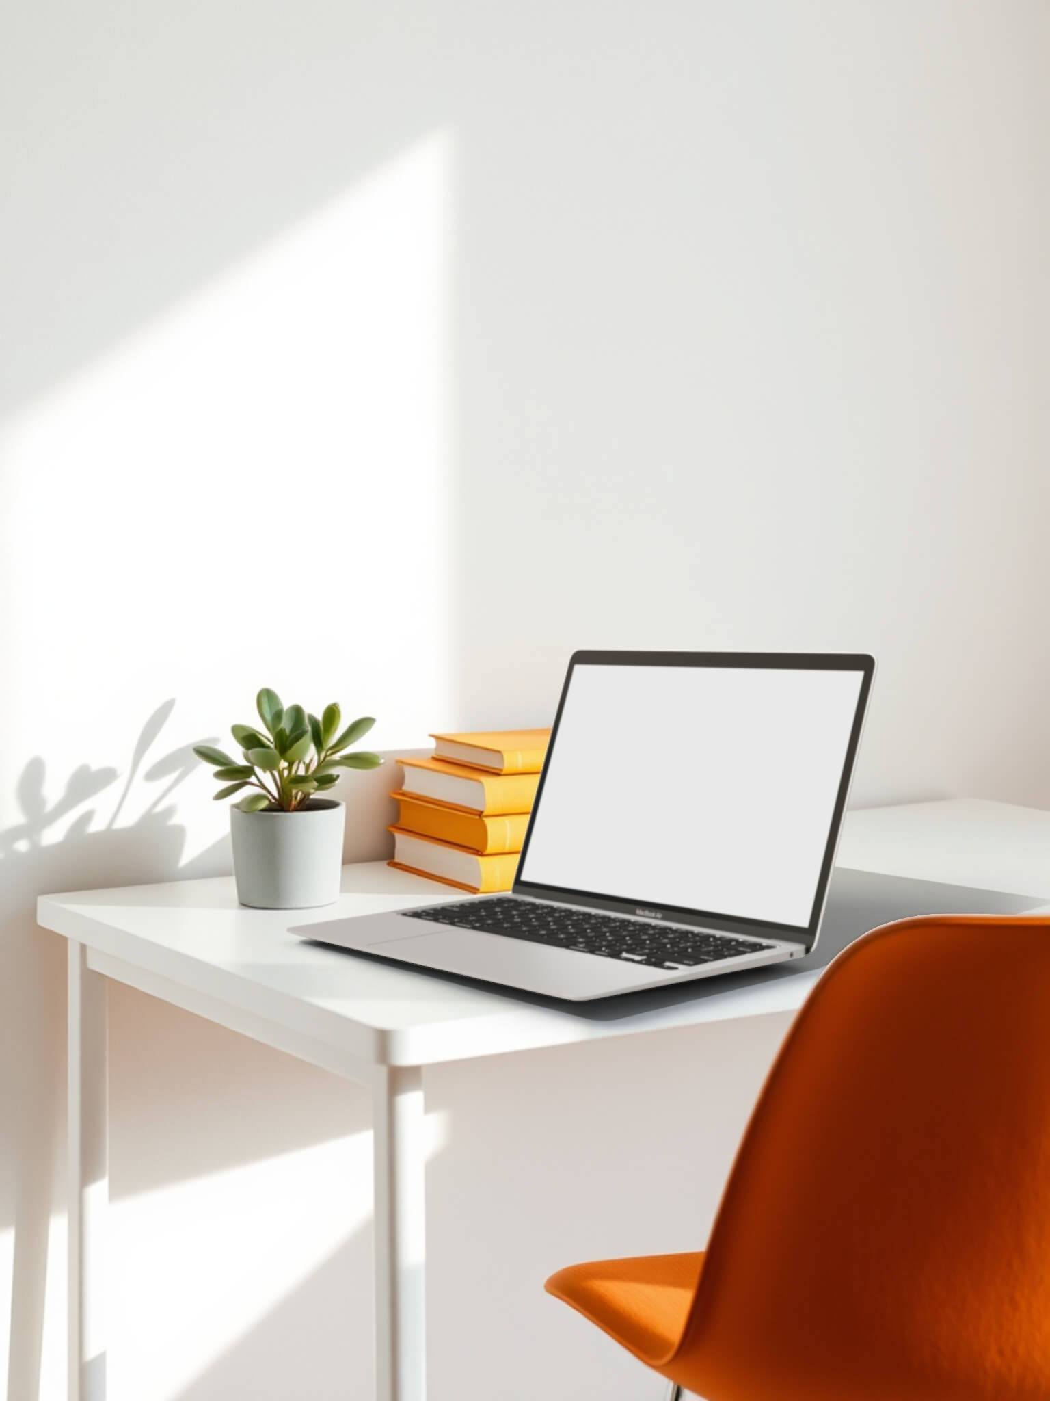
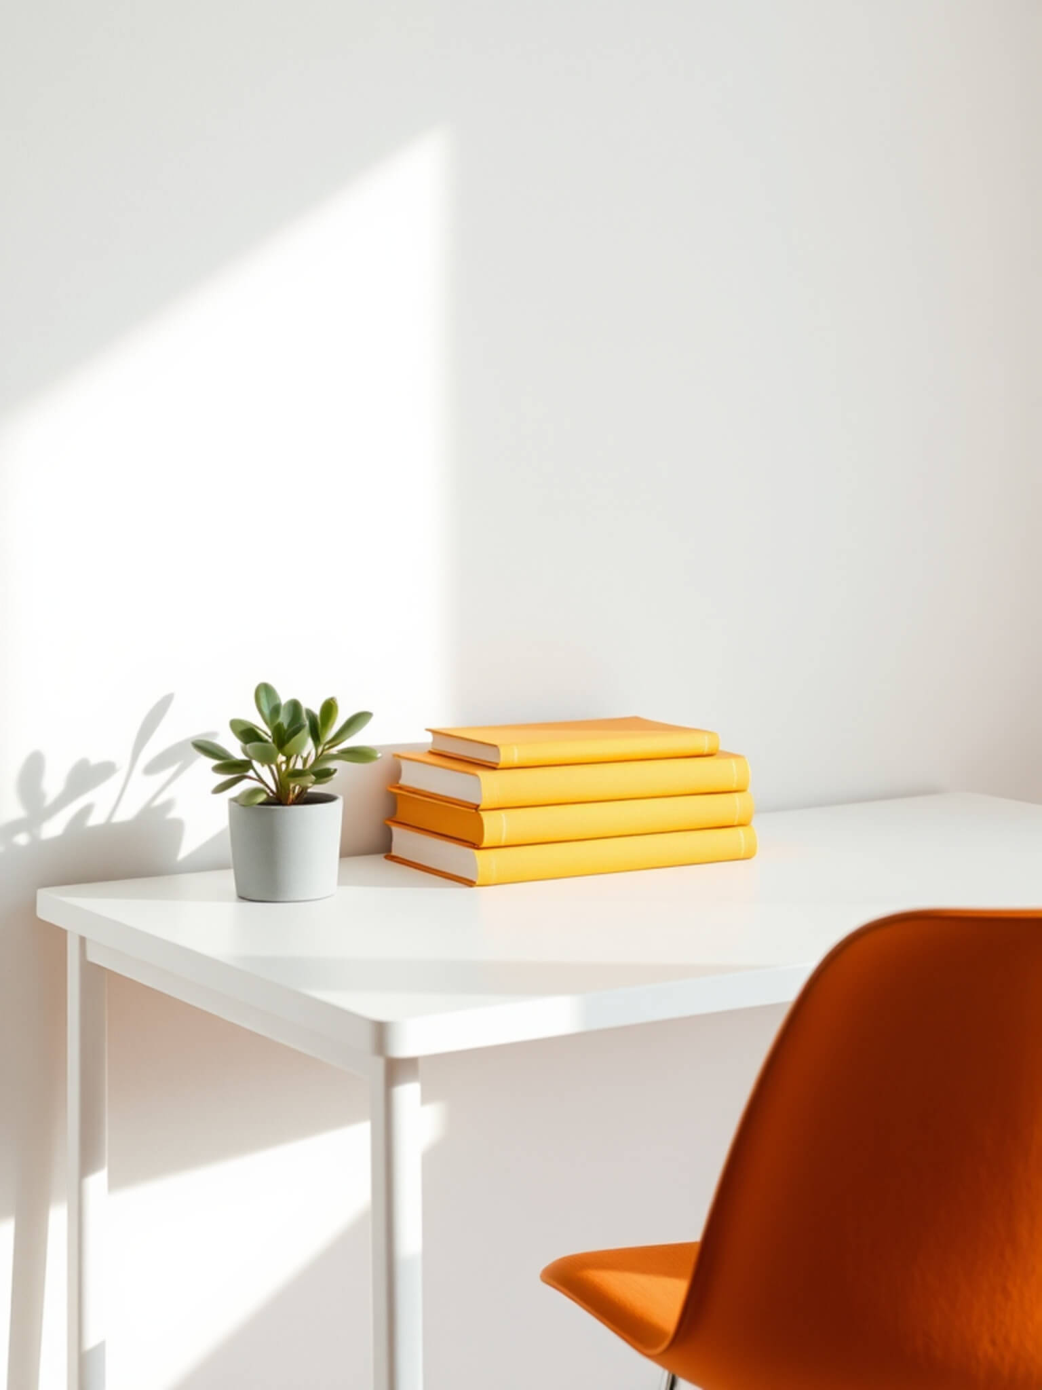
- laptop (575, 799)
